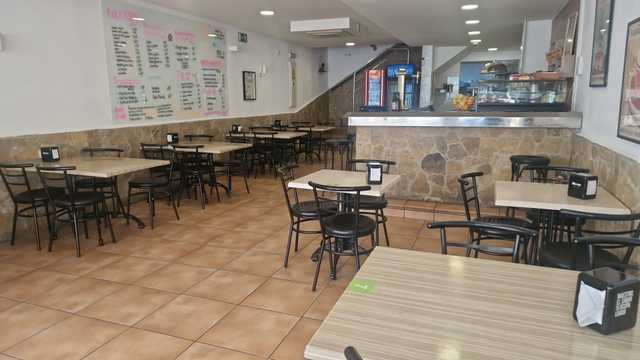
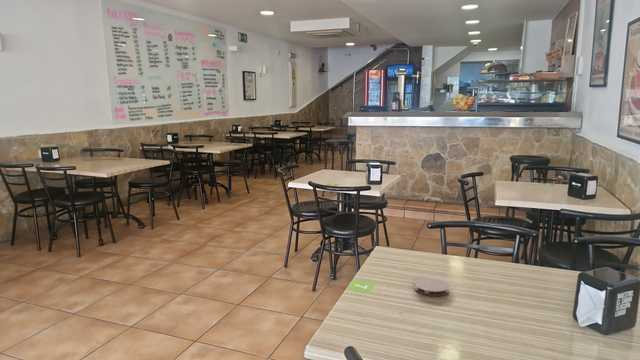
+ coaster (431, 286)
